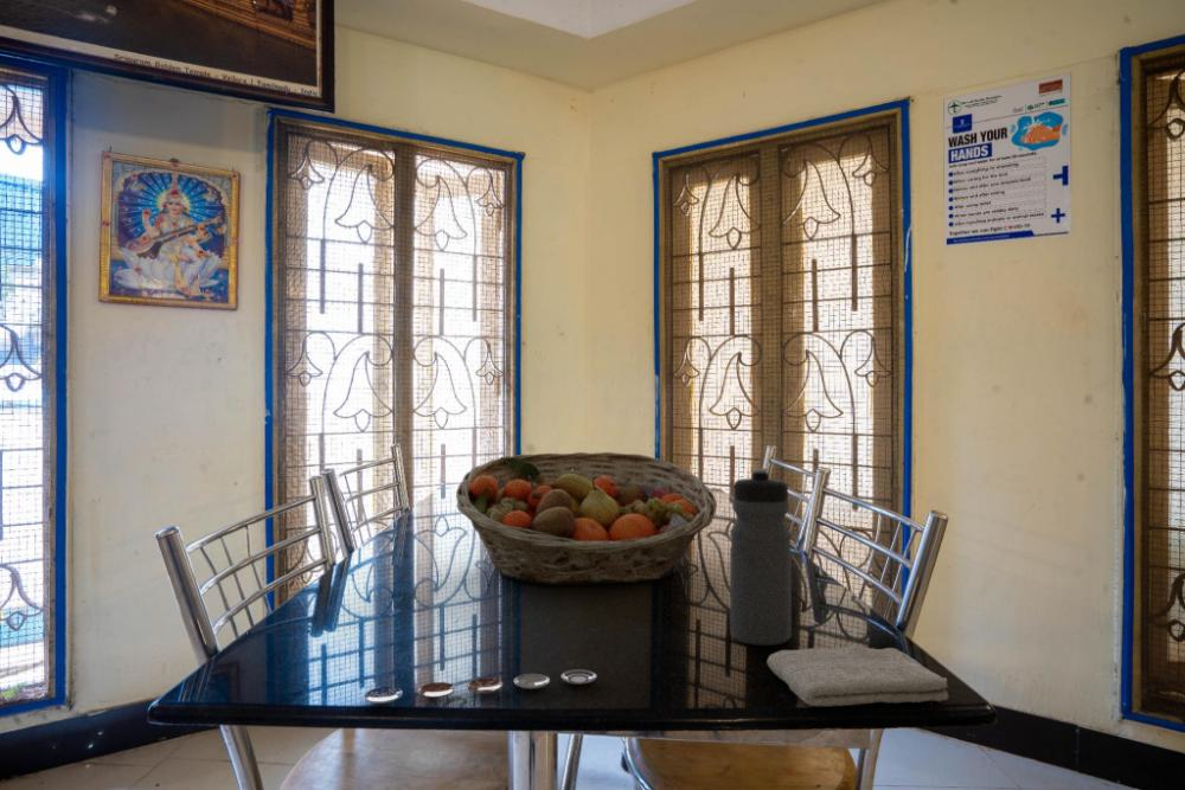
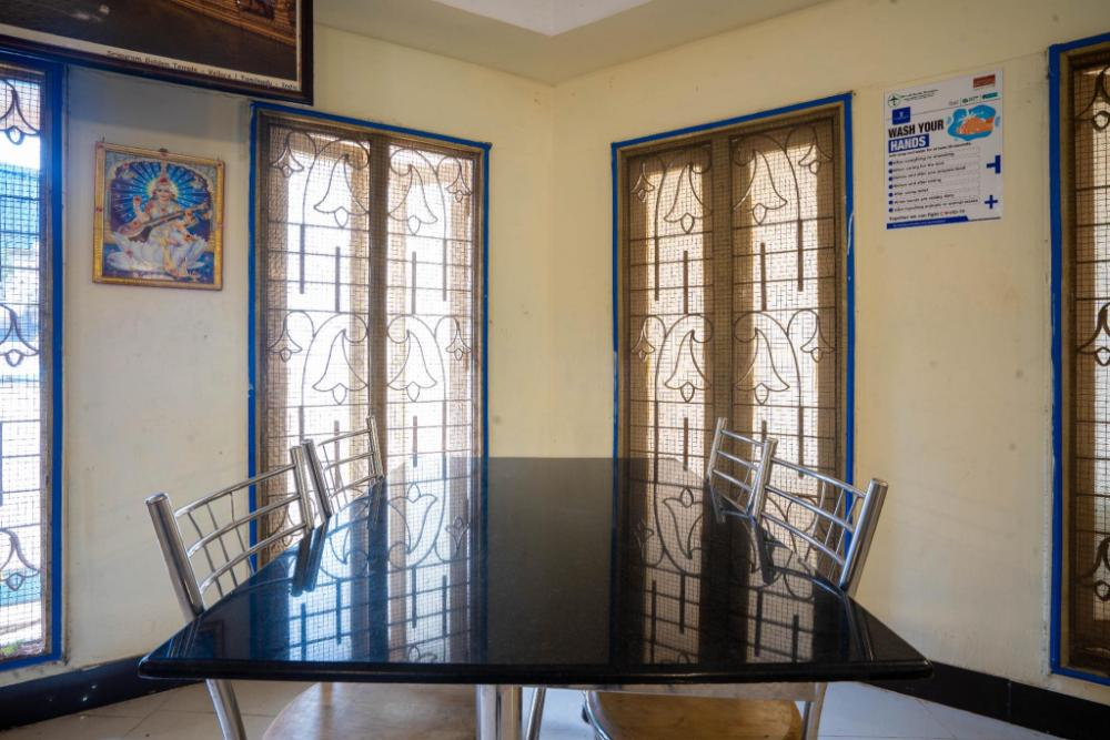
- plate (483, 687)
- washcloth (856, 674)
- water bottle (760, 552)
- fruit basket (585, 512)
